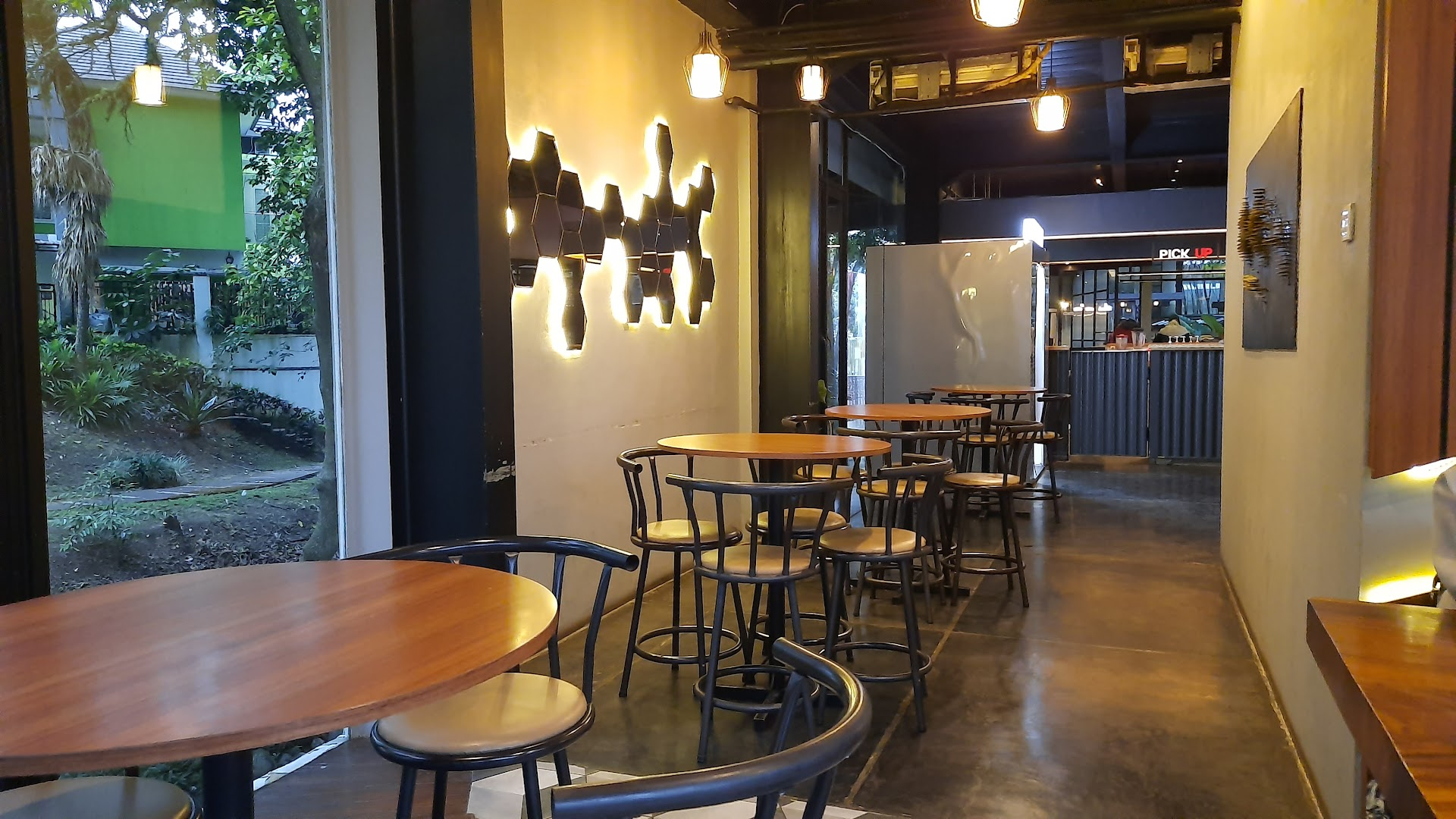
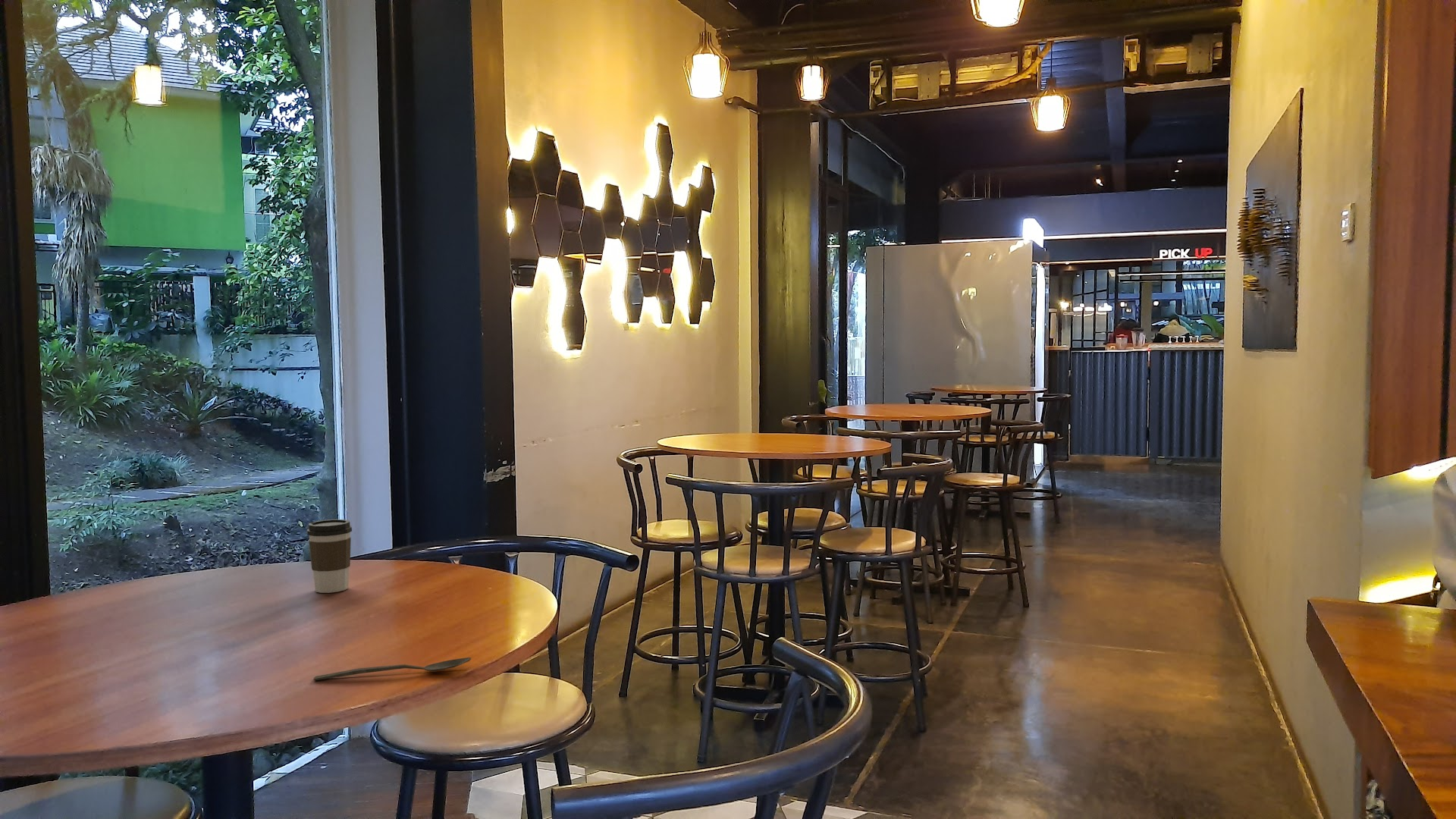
+ spoon (394, 668)
+ coffee cup (330, 556)
